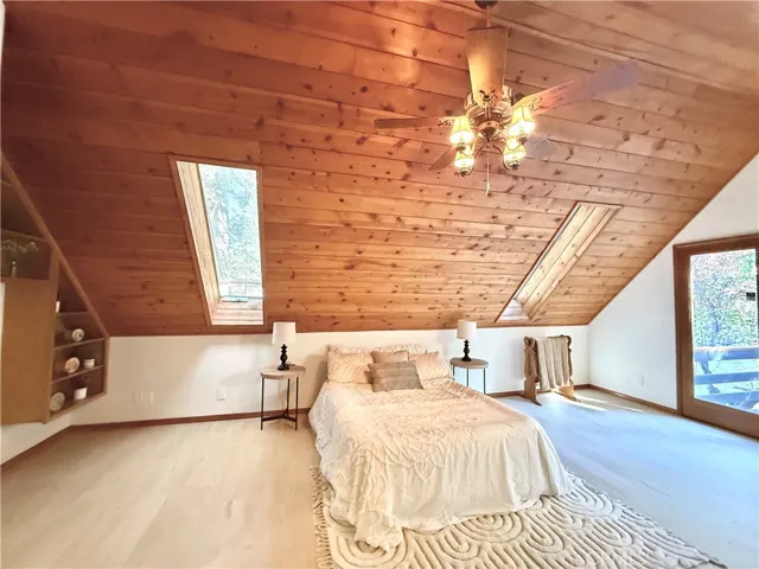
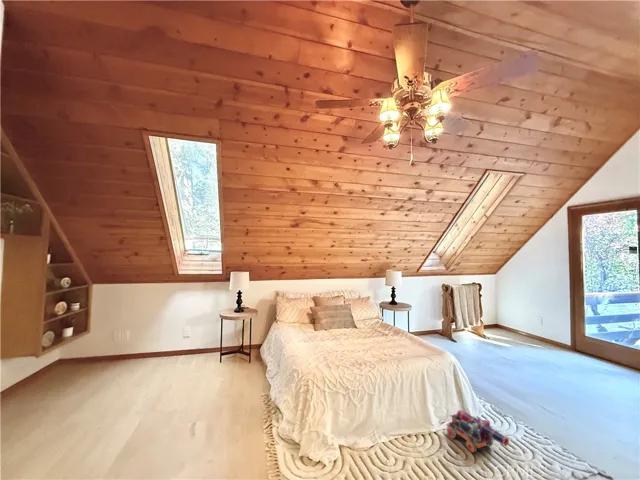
+ toy cannon (475, 431)
